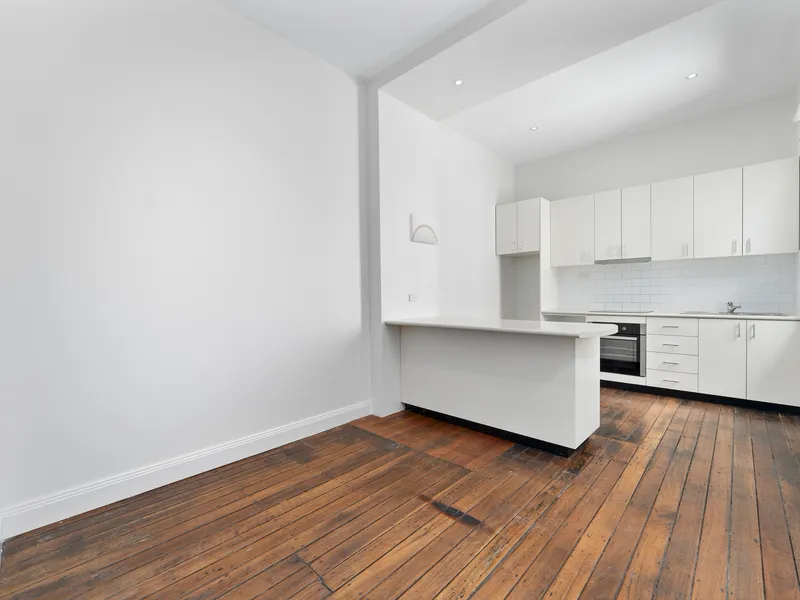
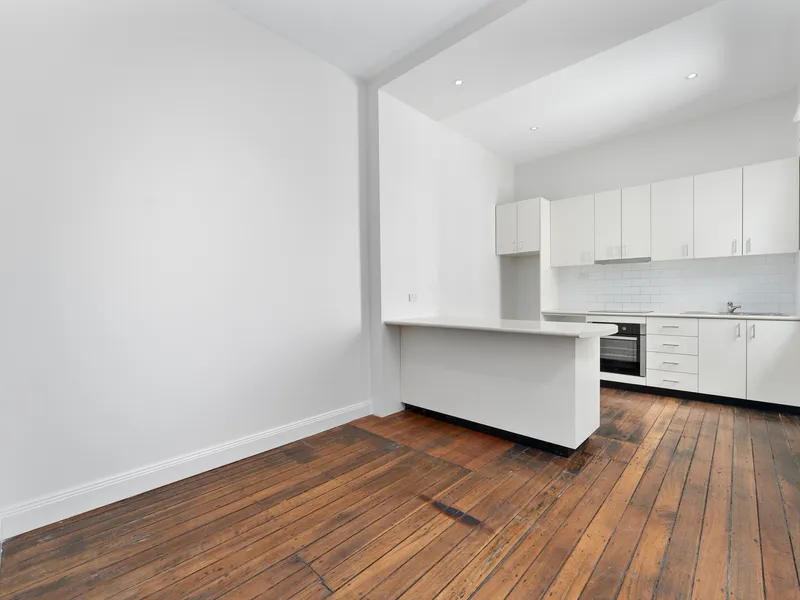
- wall art (423, 229)
